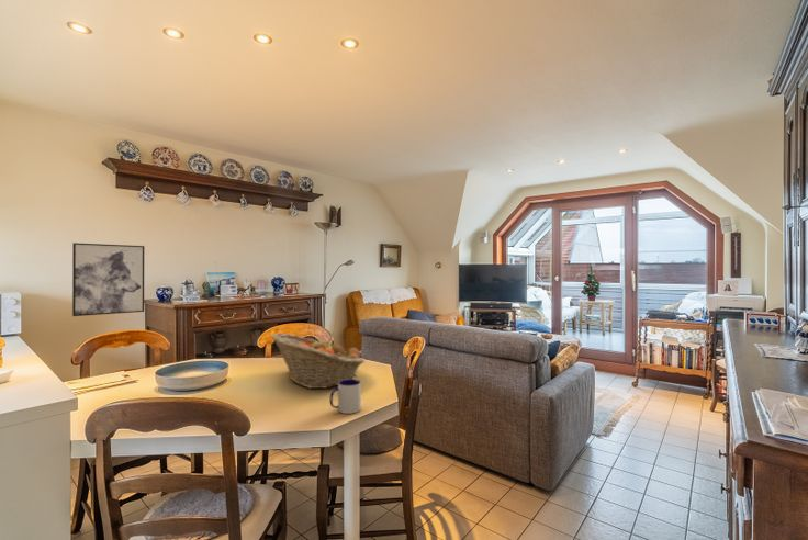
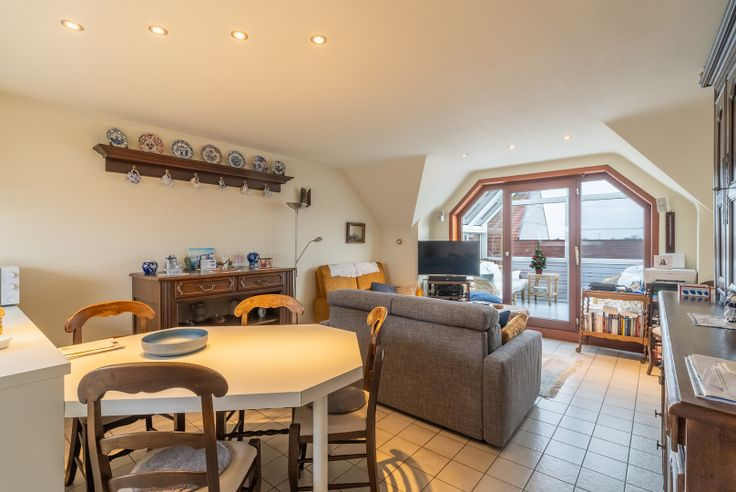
- mug (345, 396)
- wall art (110, 279)
- fruit basket (317, 356)
